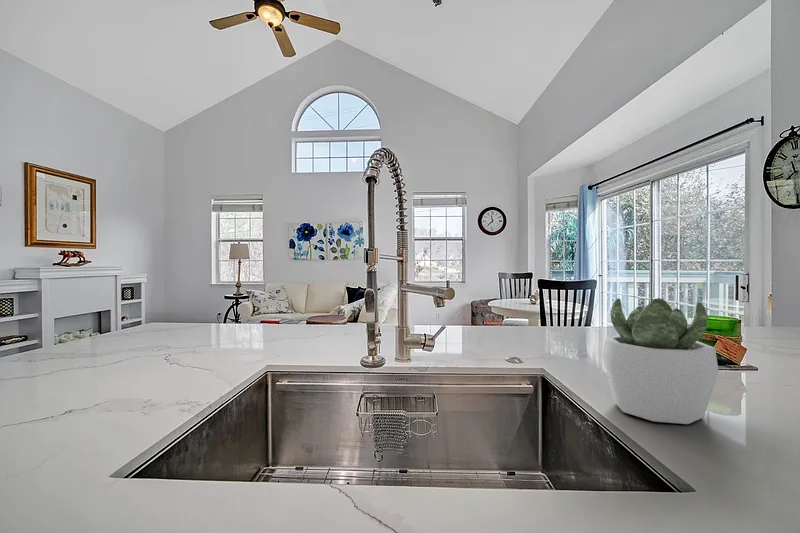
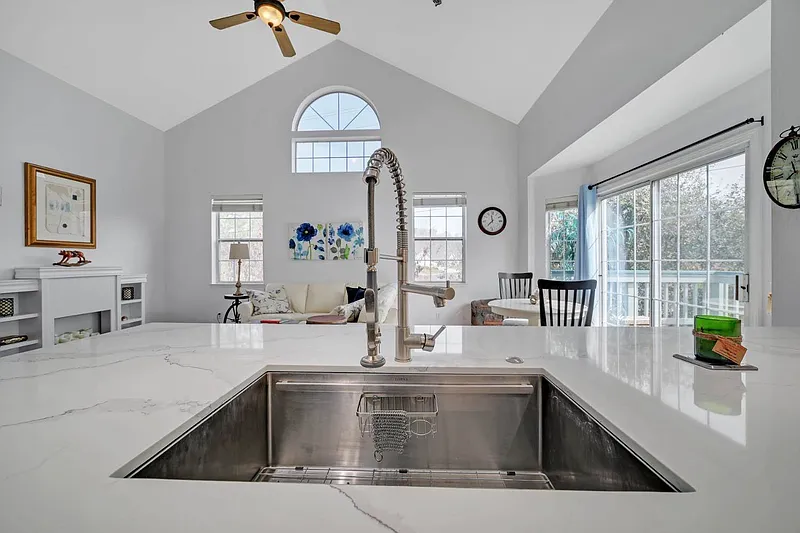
- succulent plant (656, 355)
